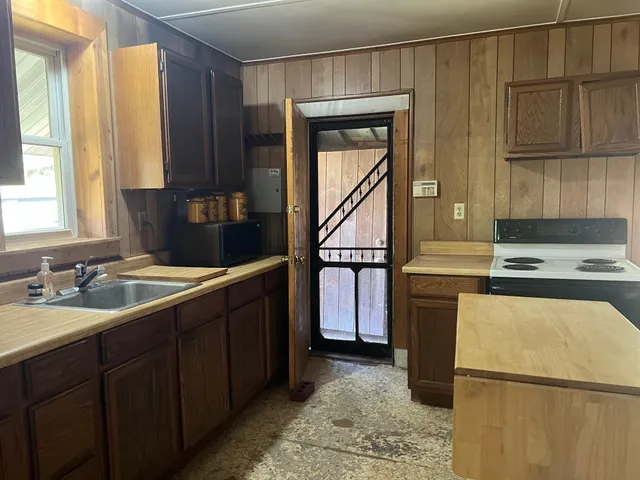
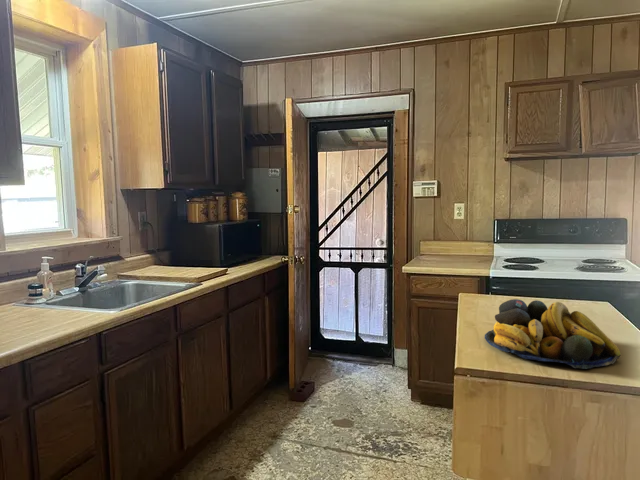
+ fruit bowl (548, 324)
